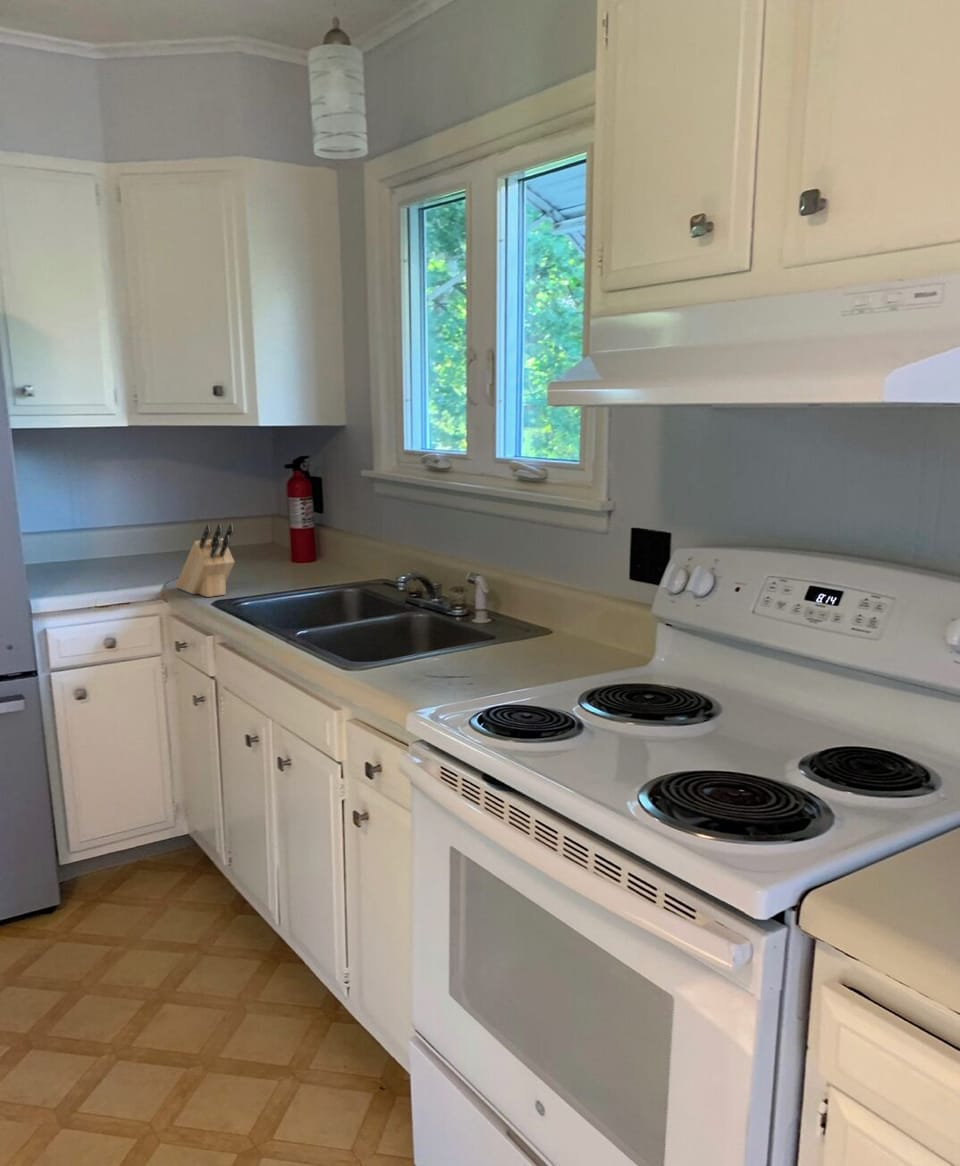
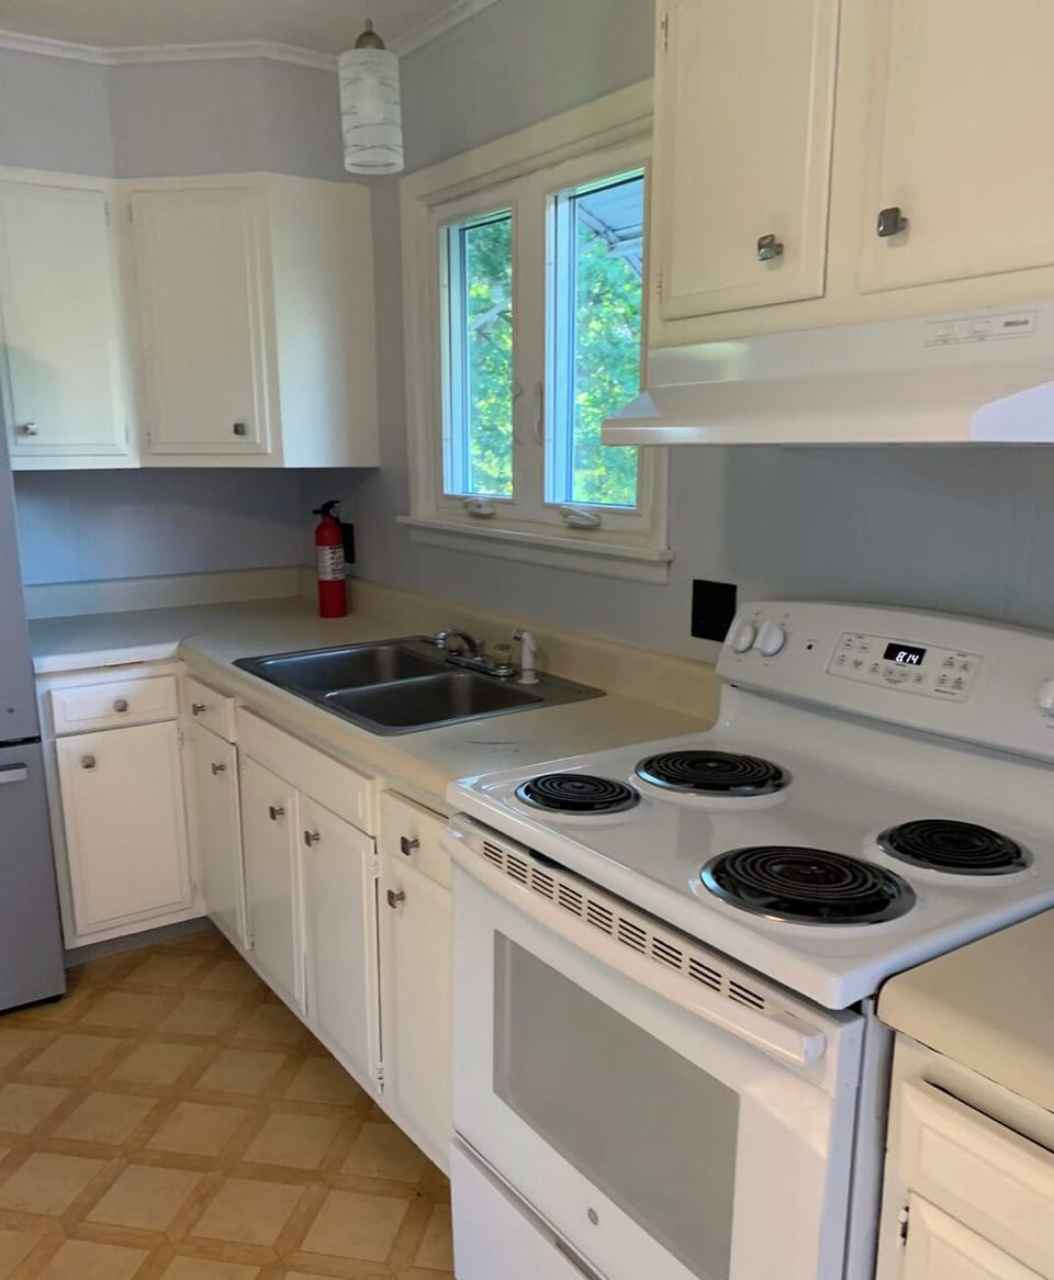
- knife block (206, 556)
